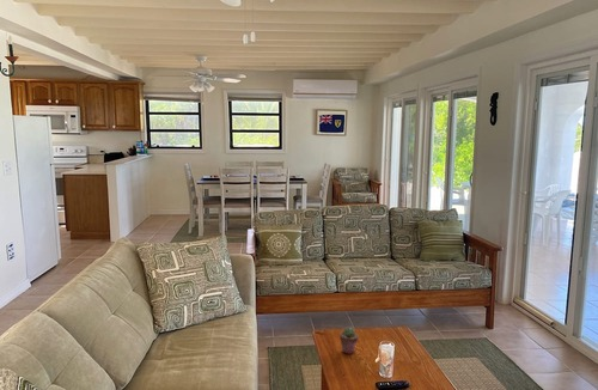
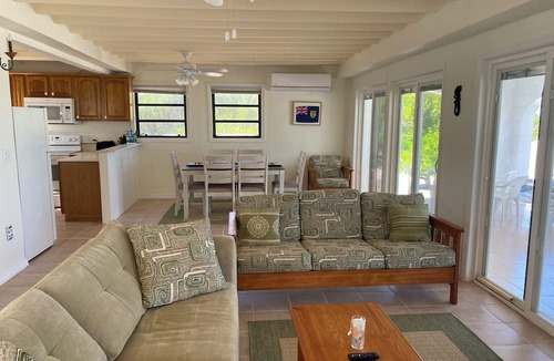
- potted succulent (348, 339)
